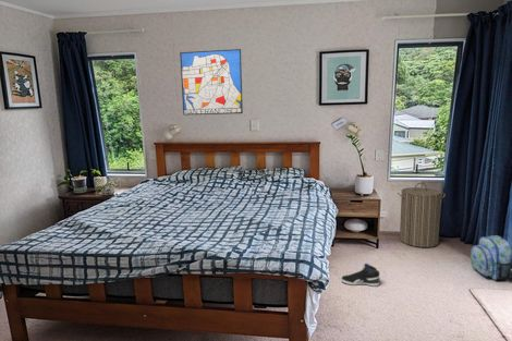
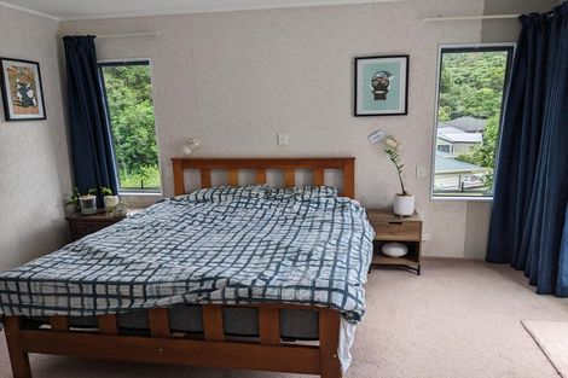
- wall art (210, 83)
- laundry hamper (419, 211)
- sneaker (359, 272)
- backpack (490, 256)
